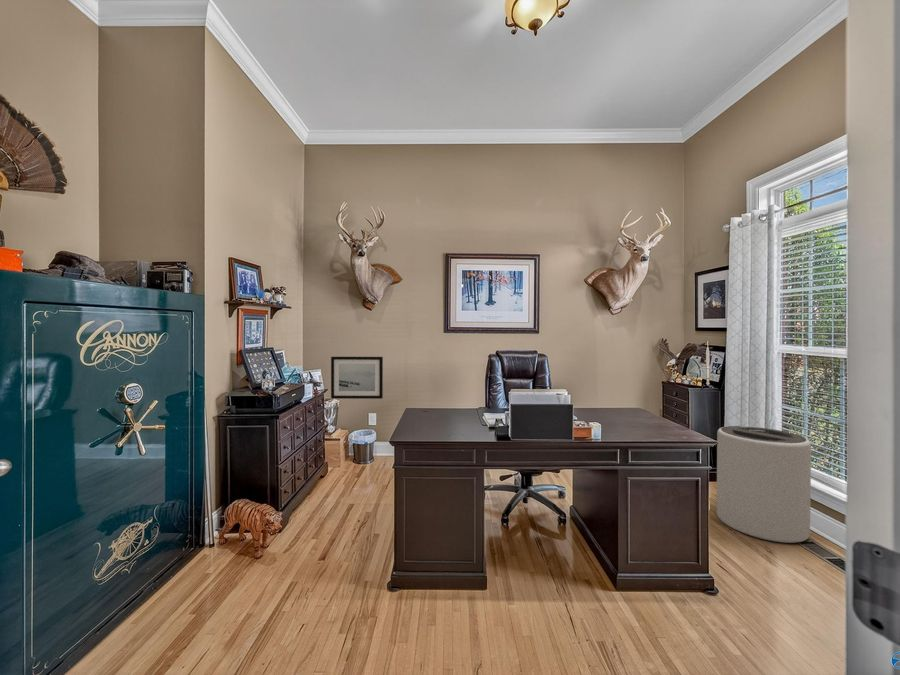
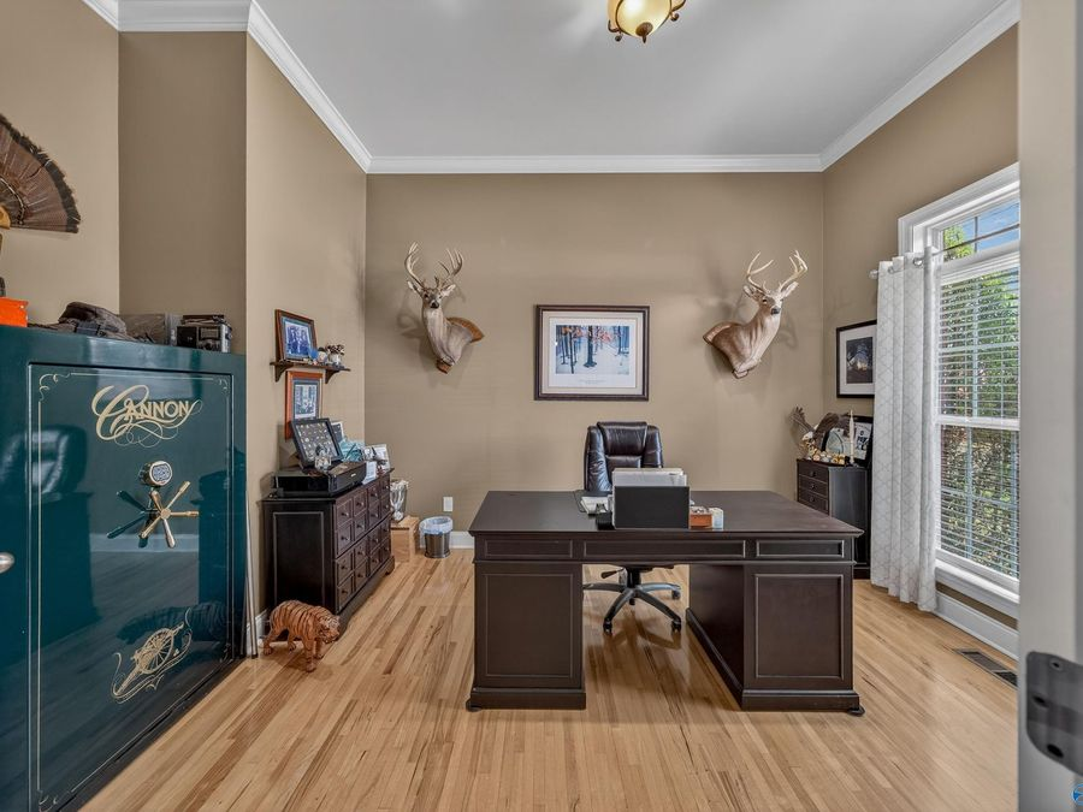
- wall art (356, 377)
- trash can (761, 479)
